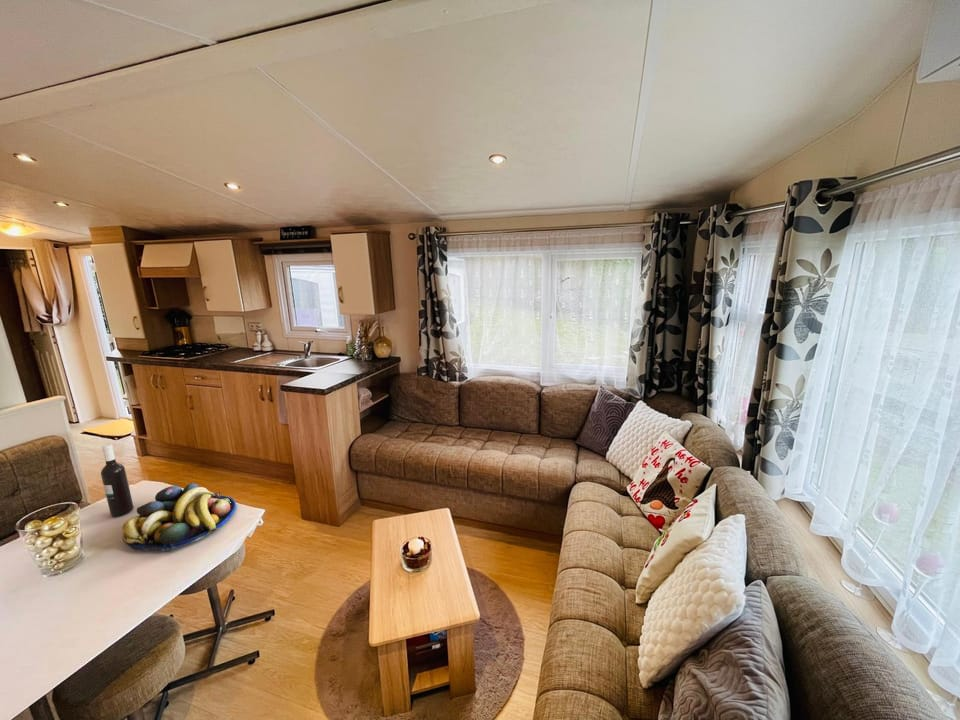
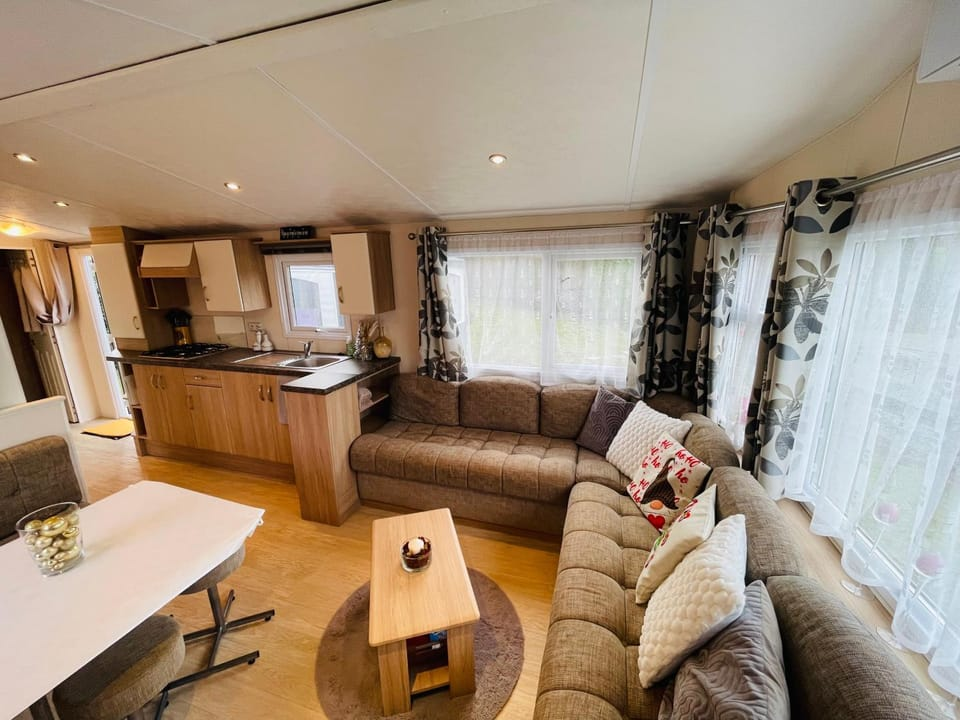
- fruit bowl (183, 507)
- wine bottle (114, 479)
